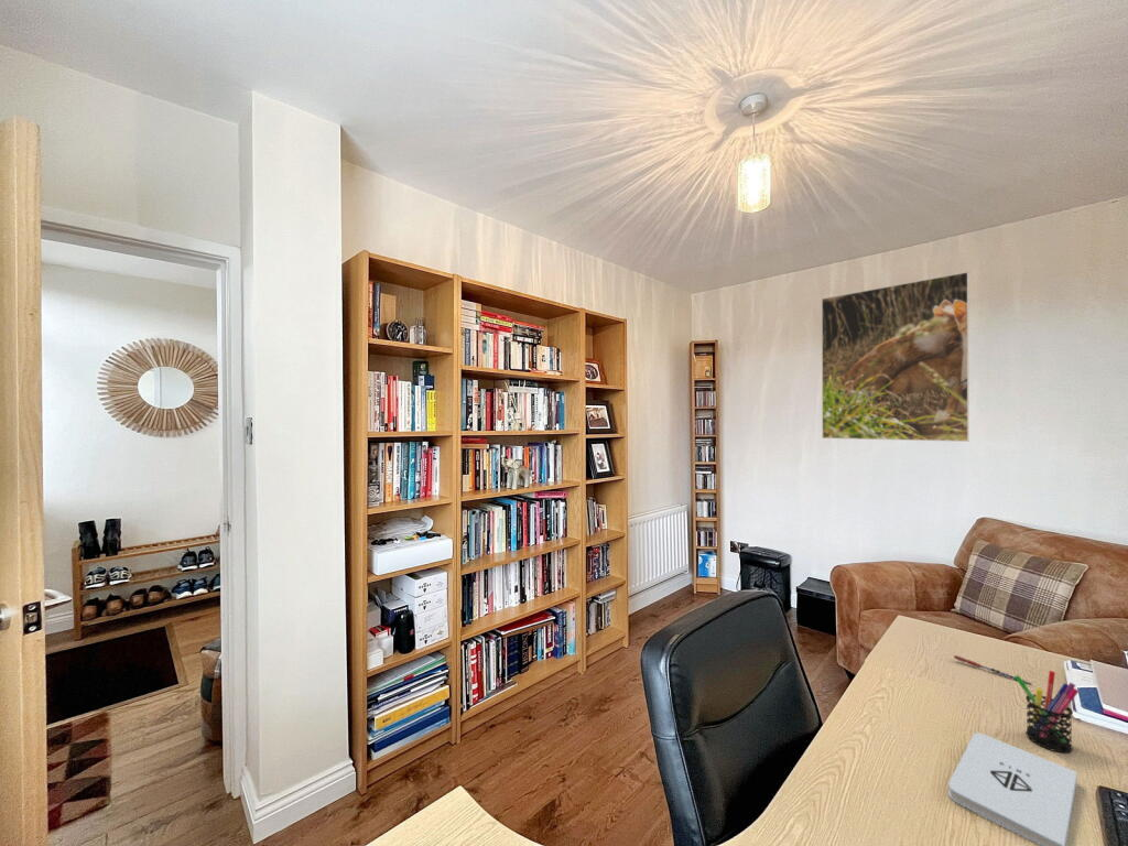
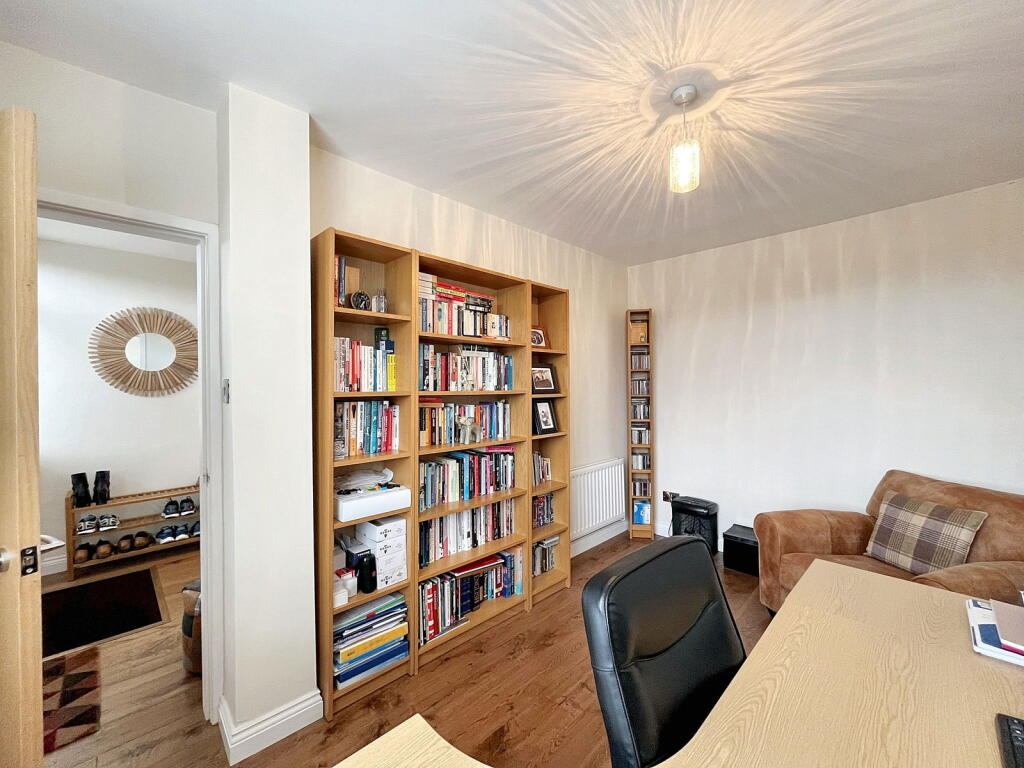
- notepad (1012, 784)
- pen (990, 669)
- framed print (888, 362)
- pen holder (1043, 705)
